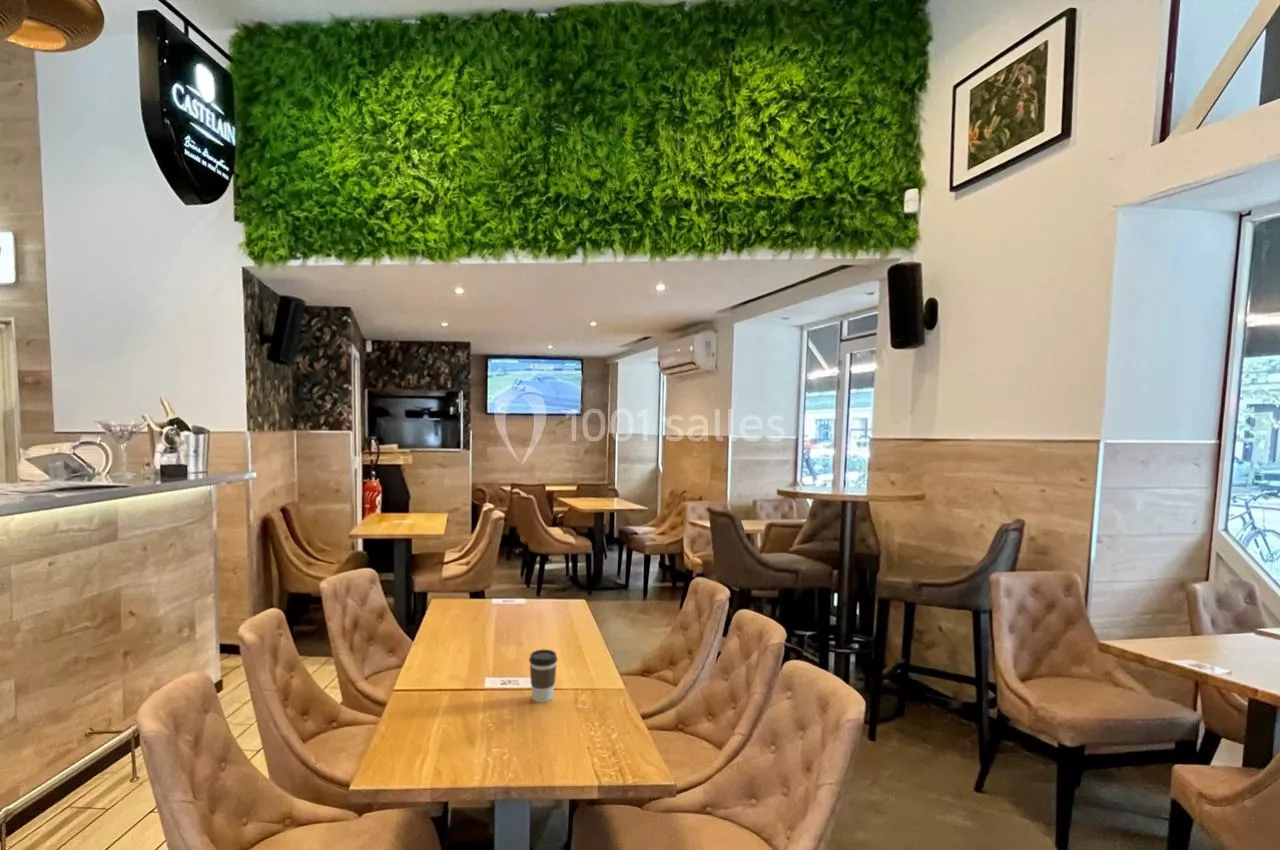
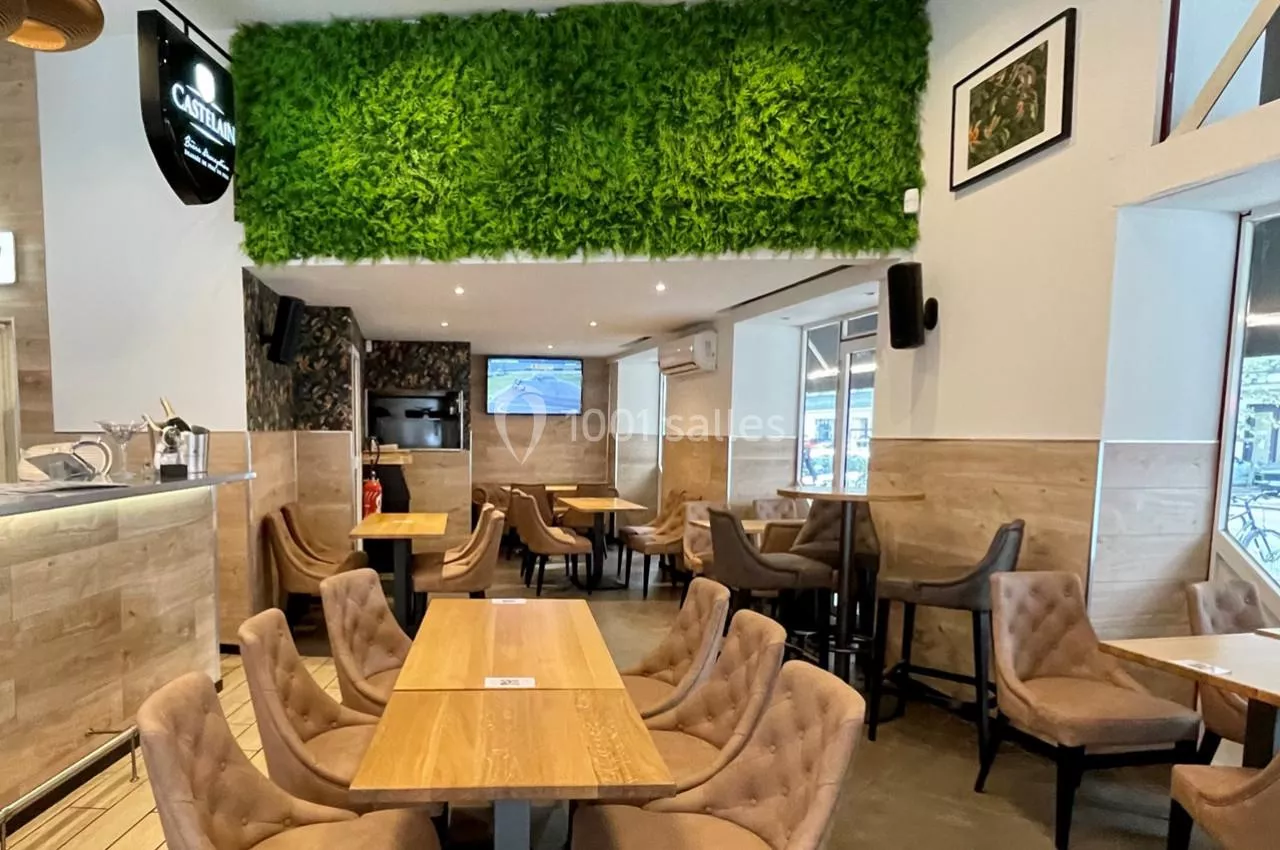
- coffee cup (542, 676)
